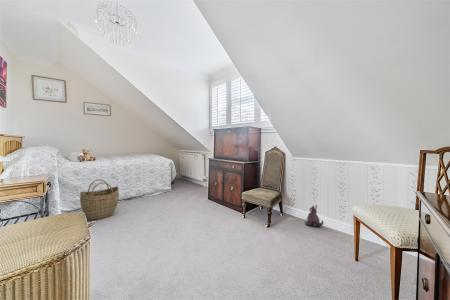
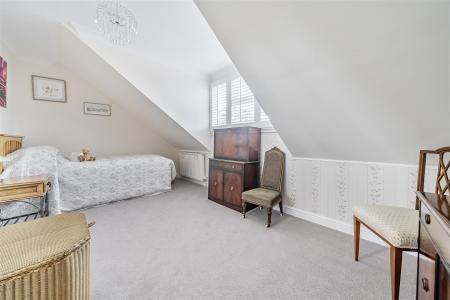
- plush toy (315, 215)
- woven basket (100, 198)
